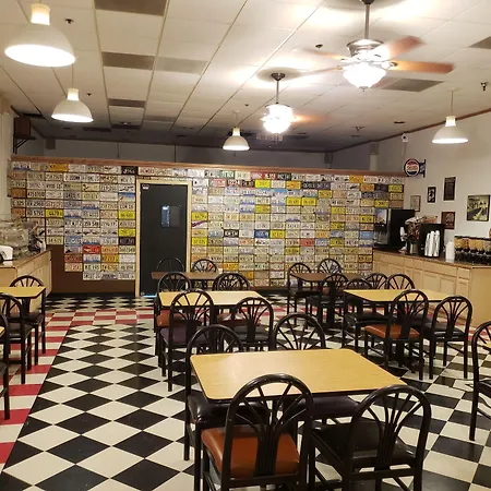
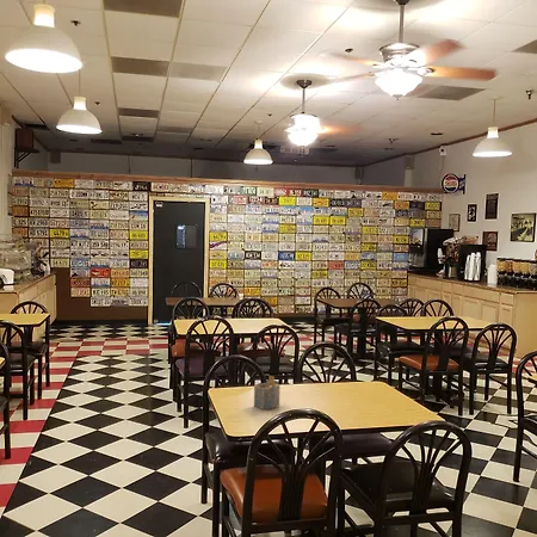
+ napkin holder (266, 391)
